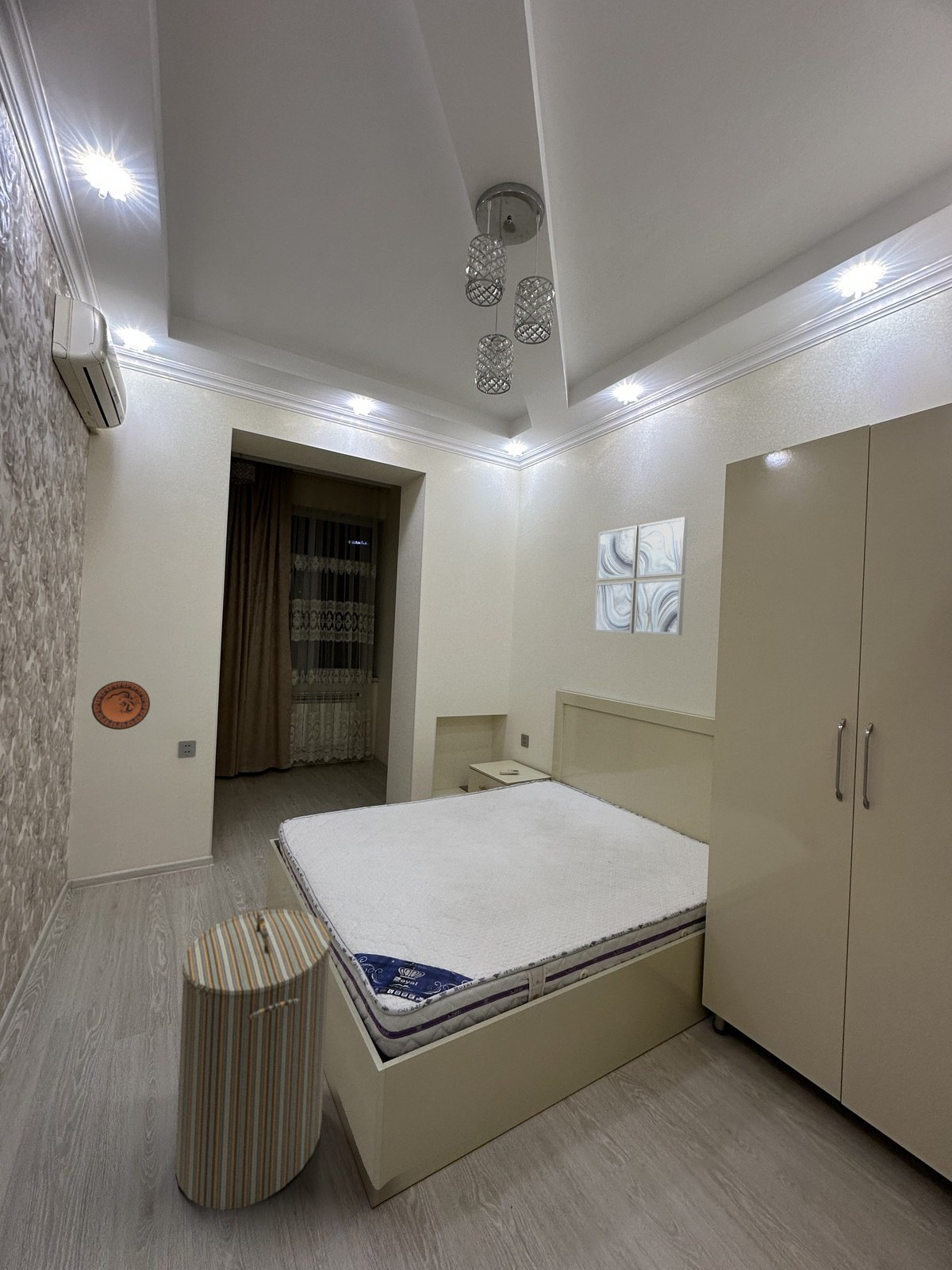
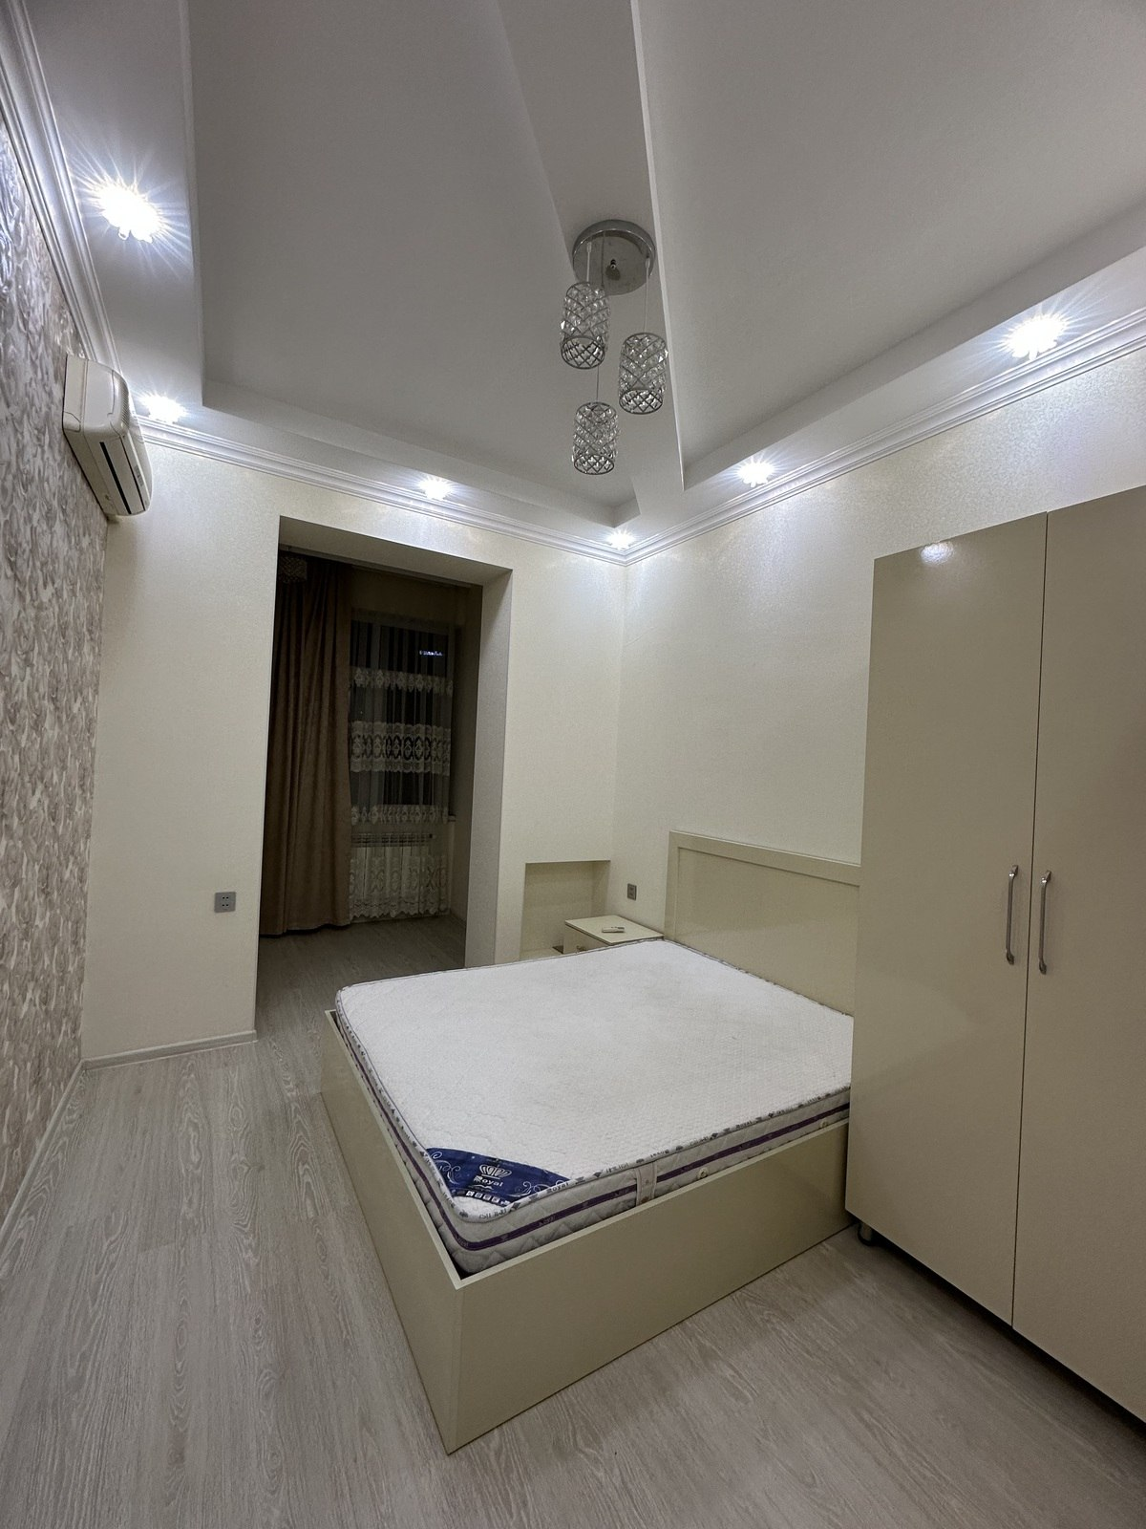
- wall art (636, 578)
- laundry hamper (256, 1026)
- decorative plate (121, 705)
